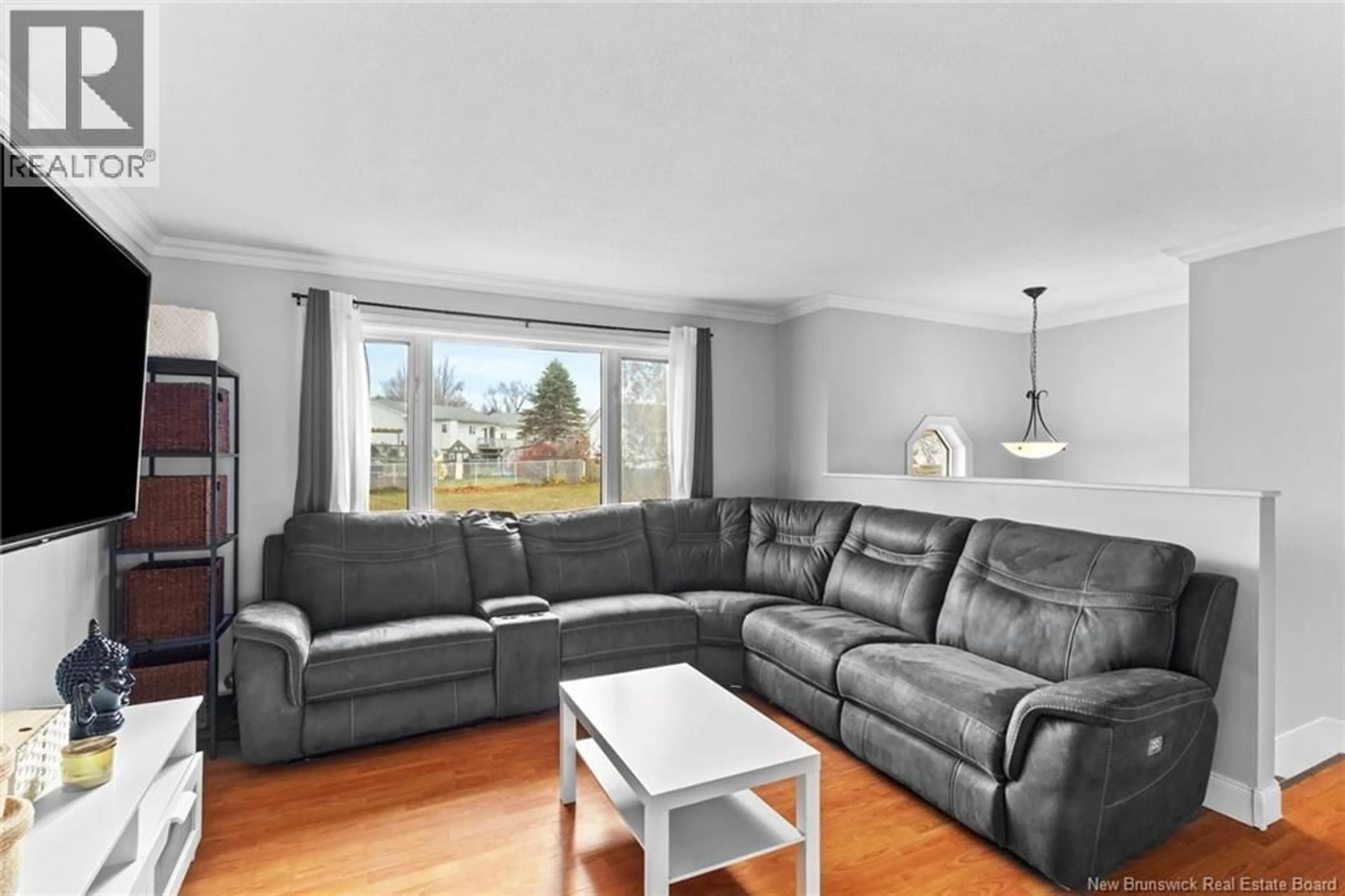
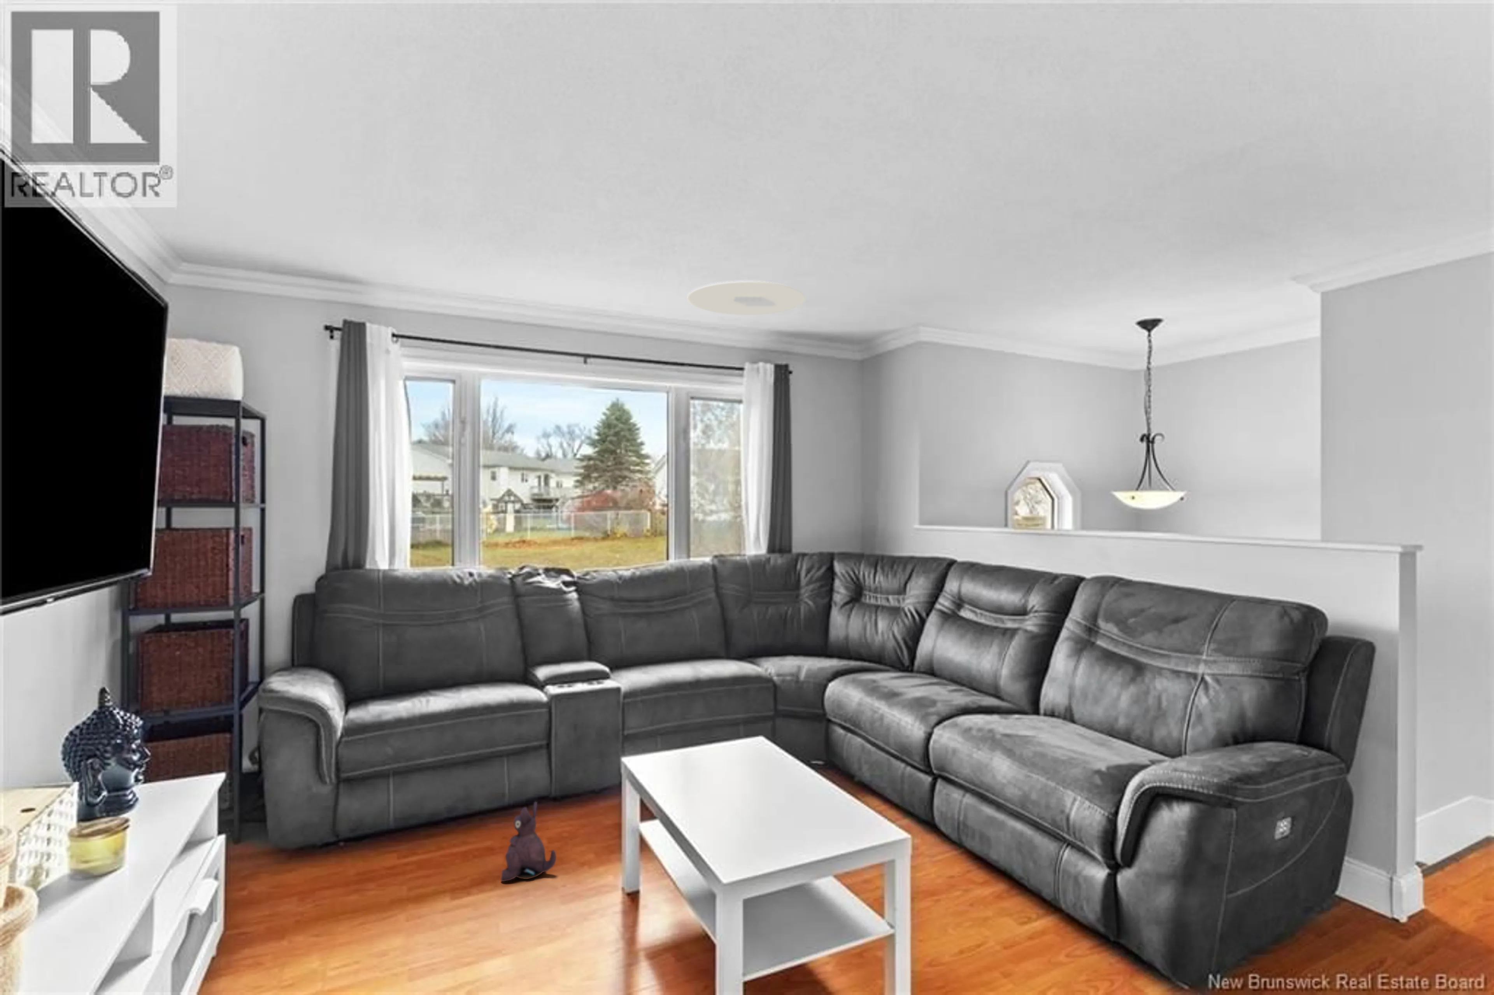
+ plush toy (533, 840)
+ ceiling light (746, 293)
